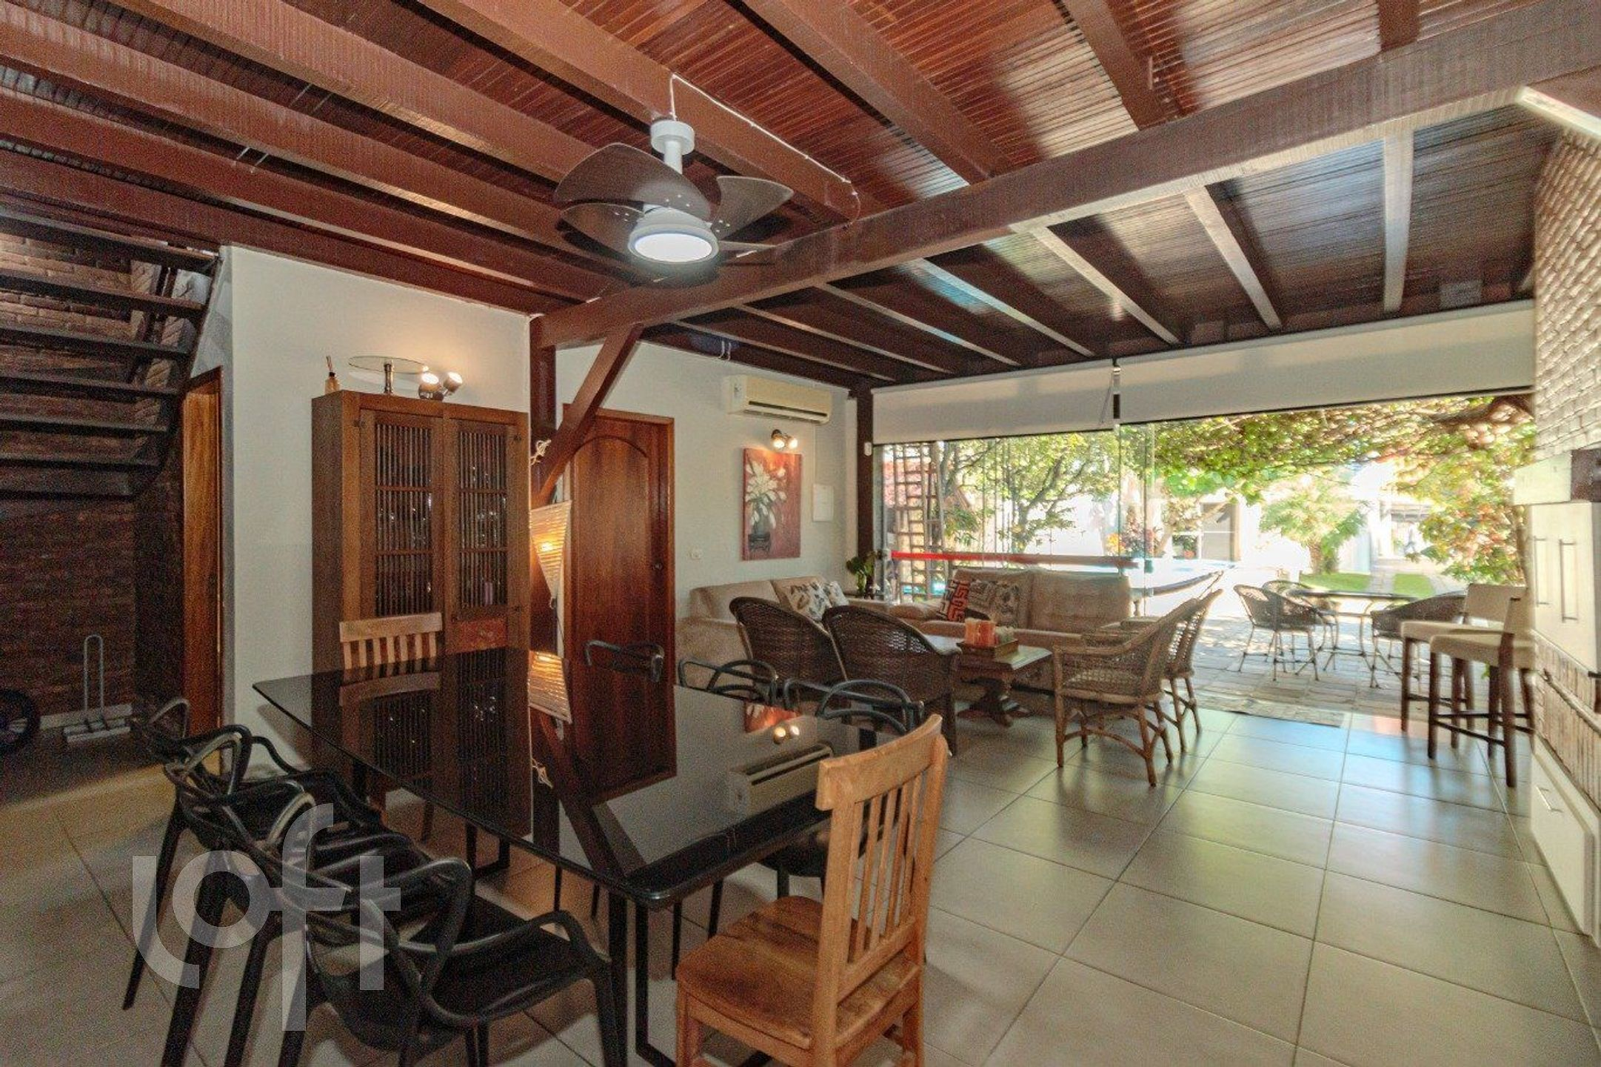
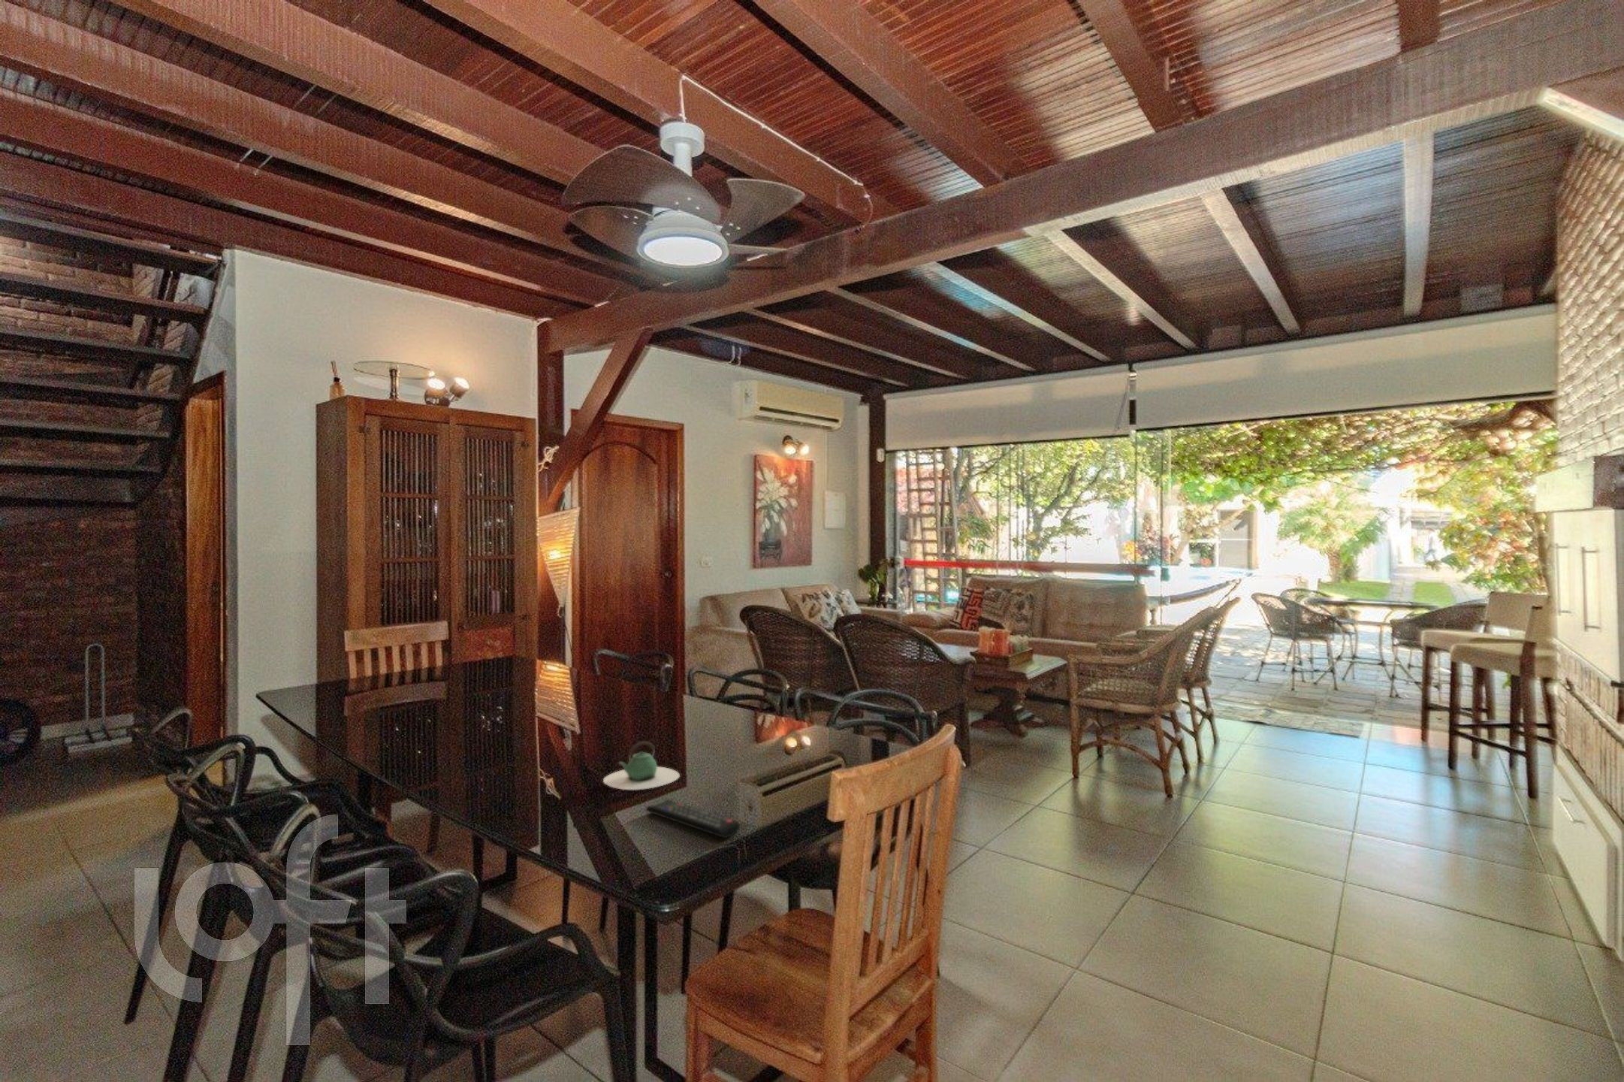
+ remote control (691, 818)
+ teapot (641, 758)
